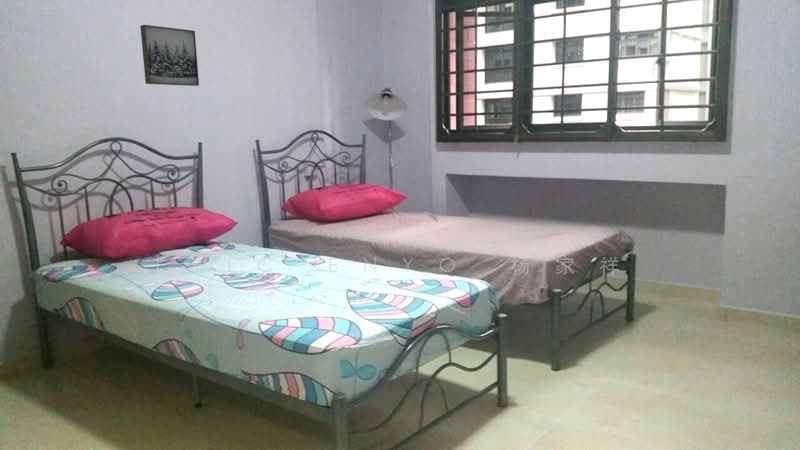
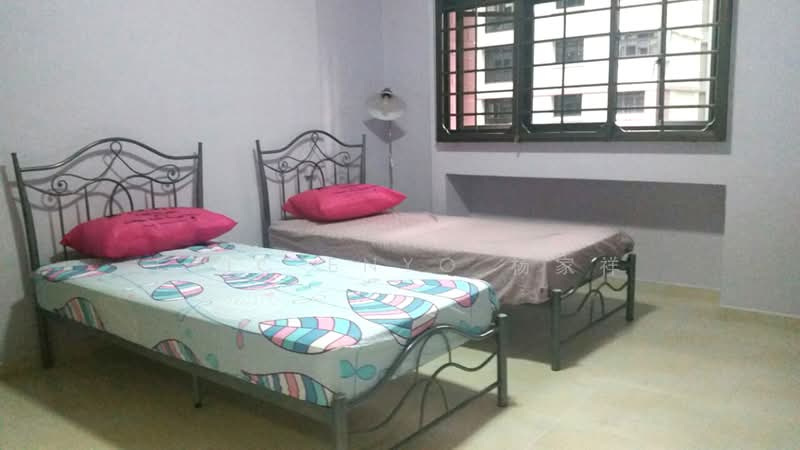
- wall art (170, 56)
